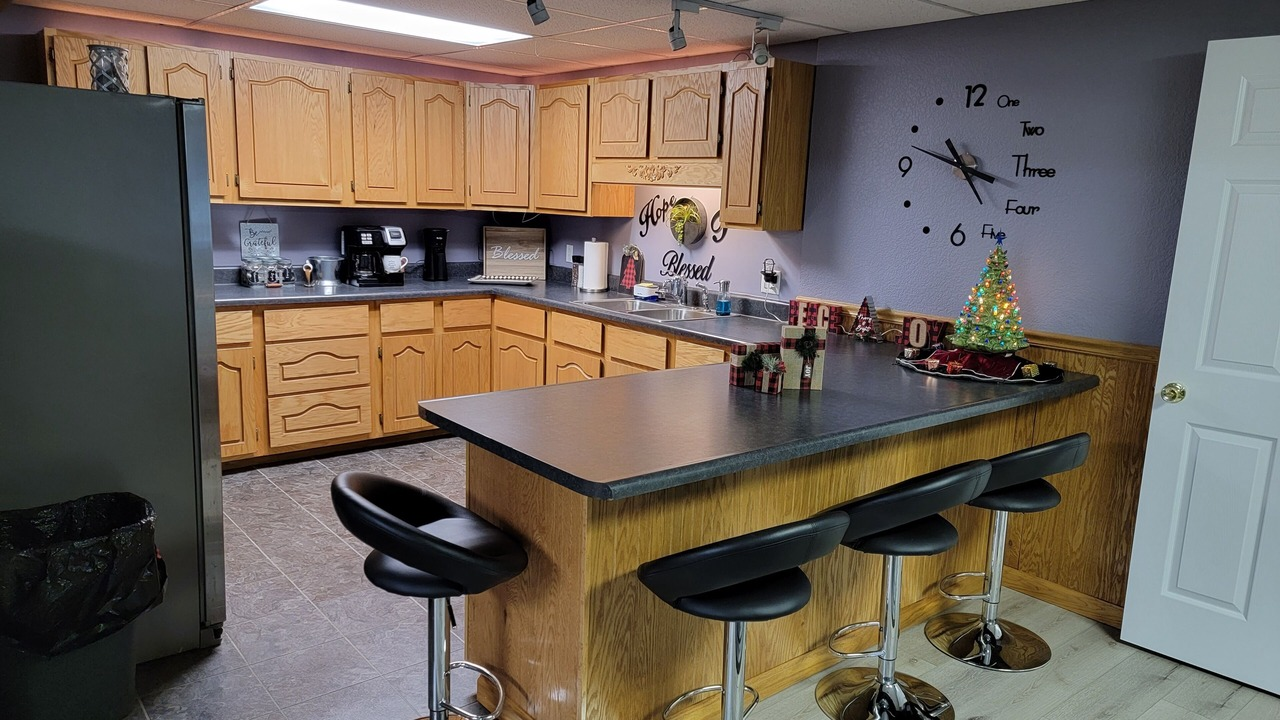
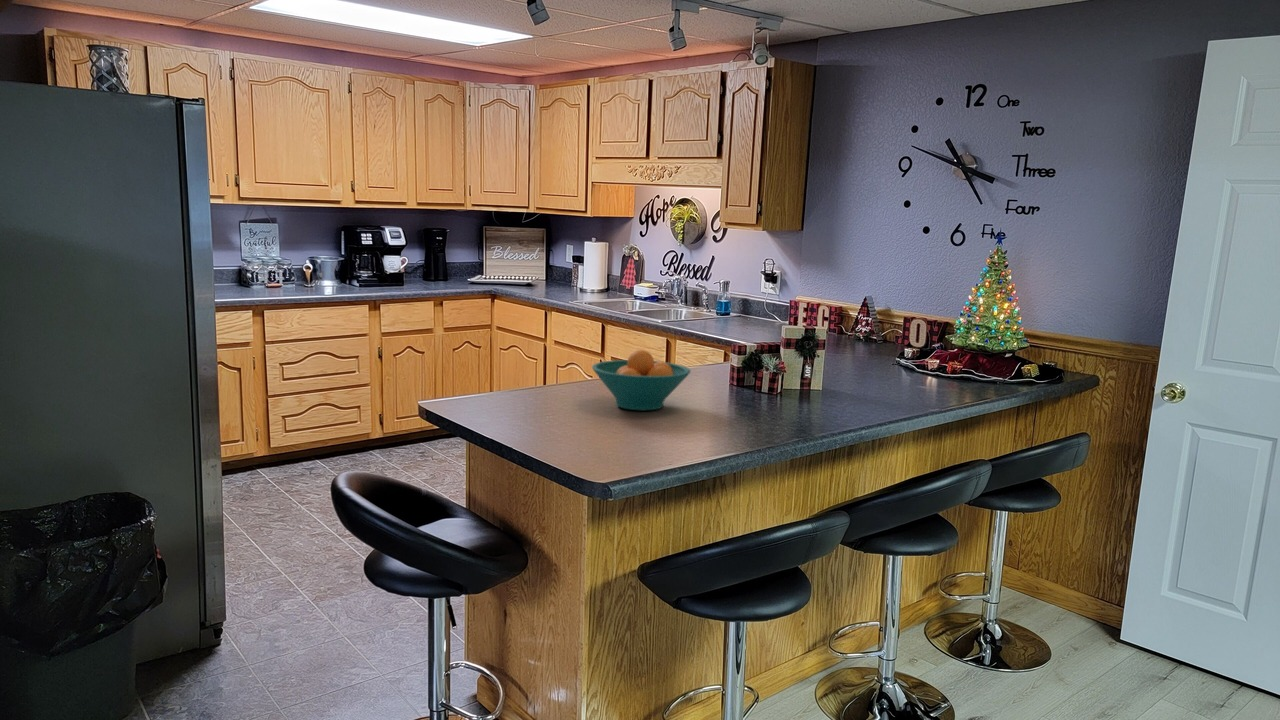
+ fruit bowl (640, 378)
